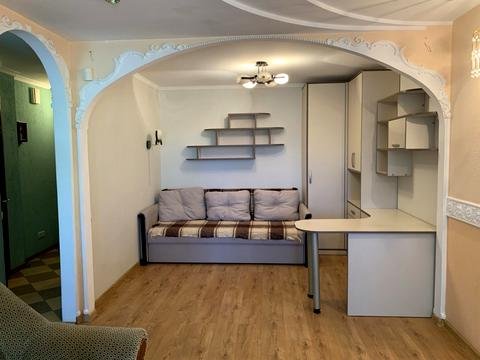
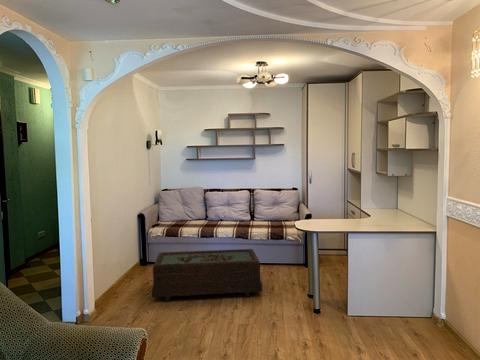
+ coffee table (207, 272)
